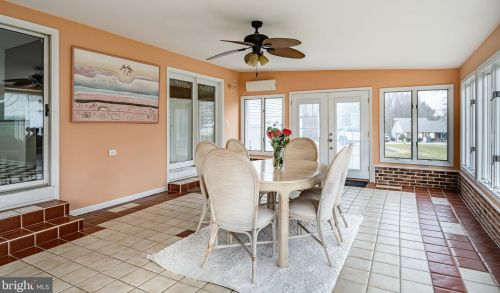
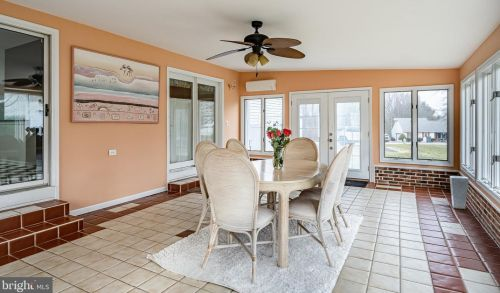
+ vase (459, 192)
